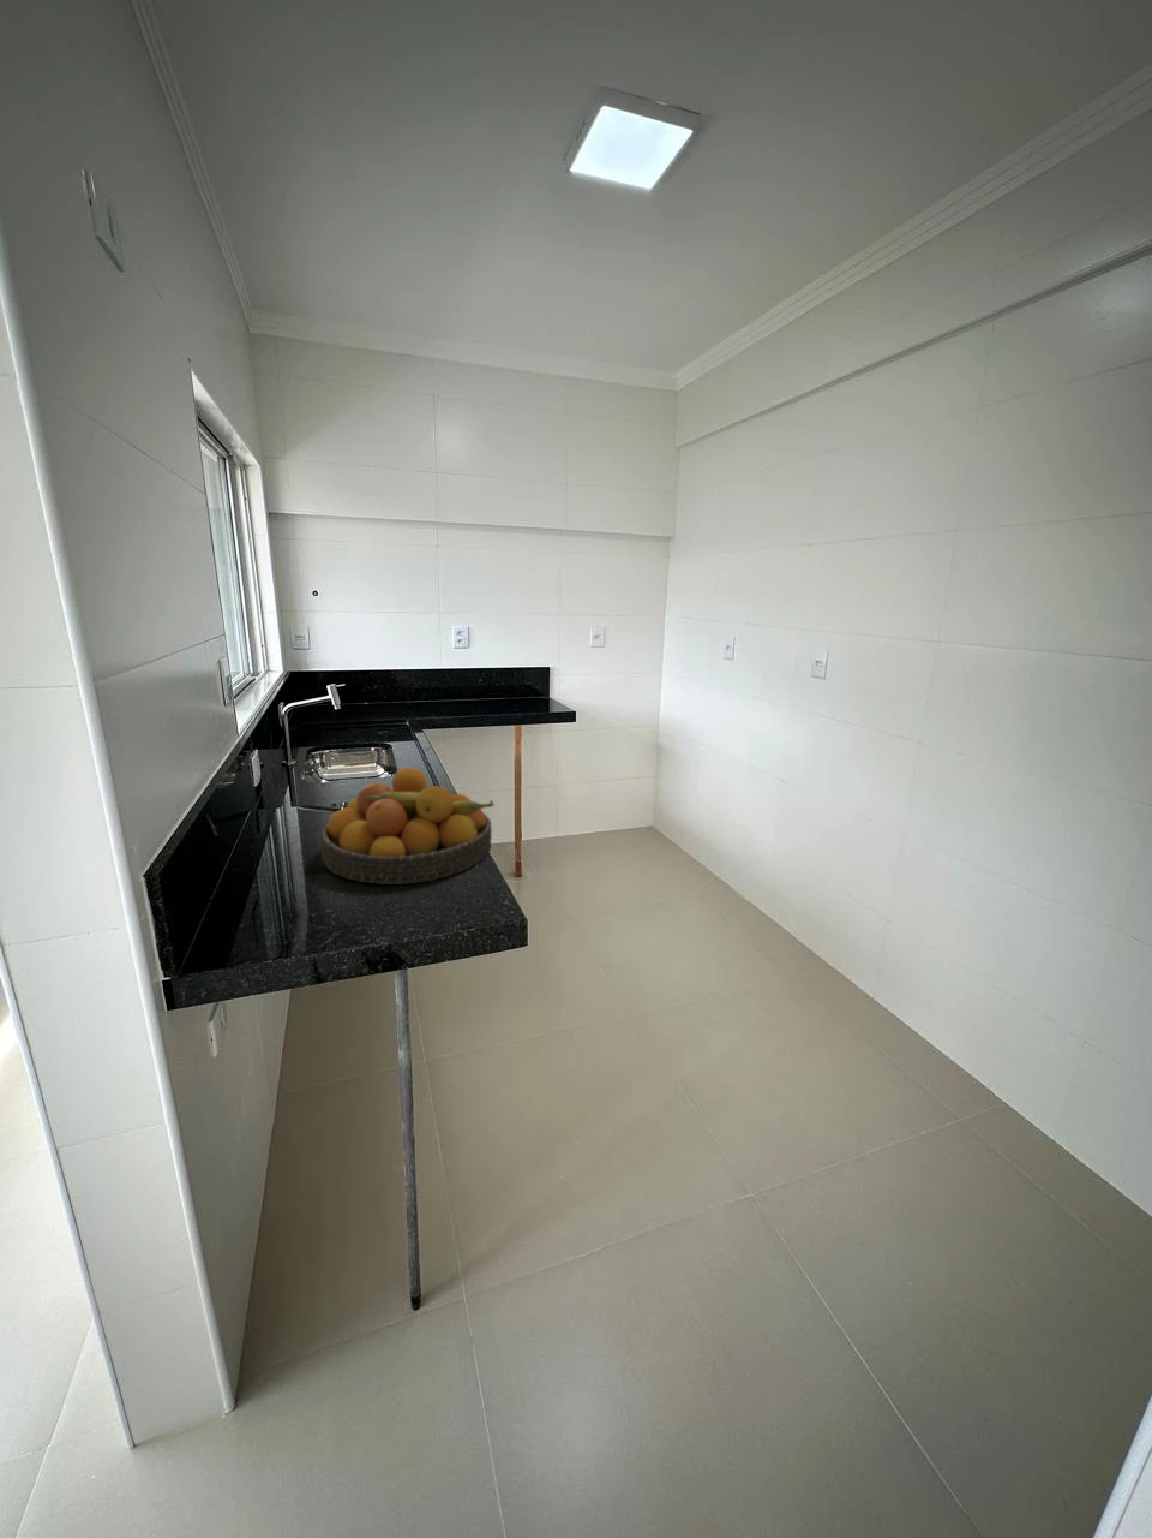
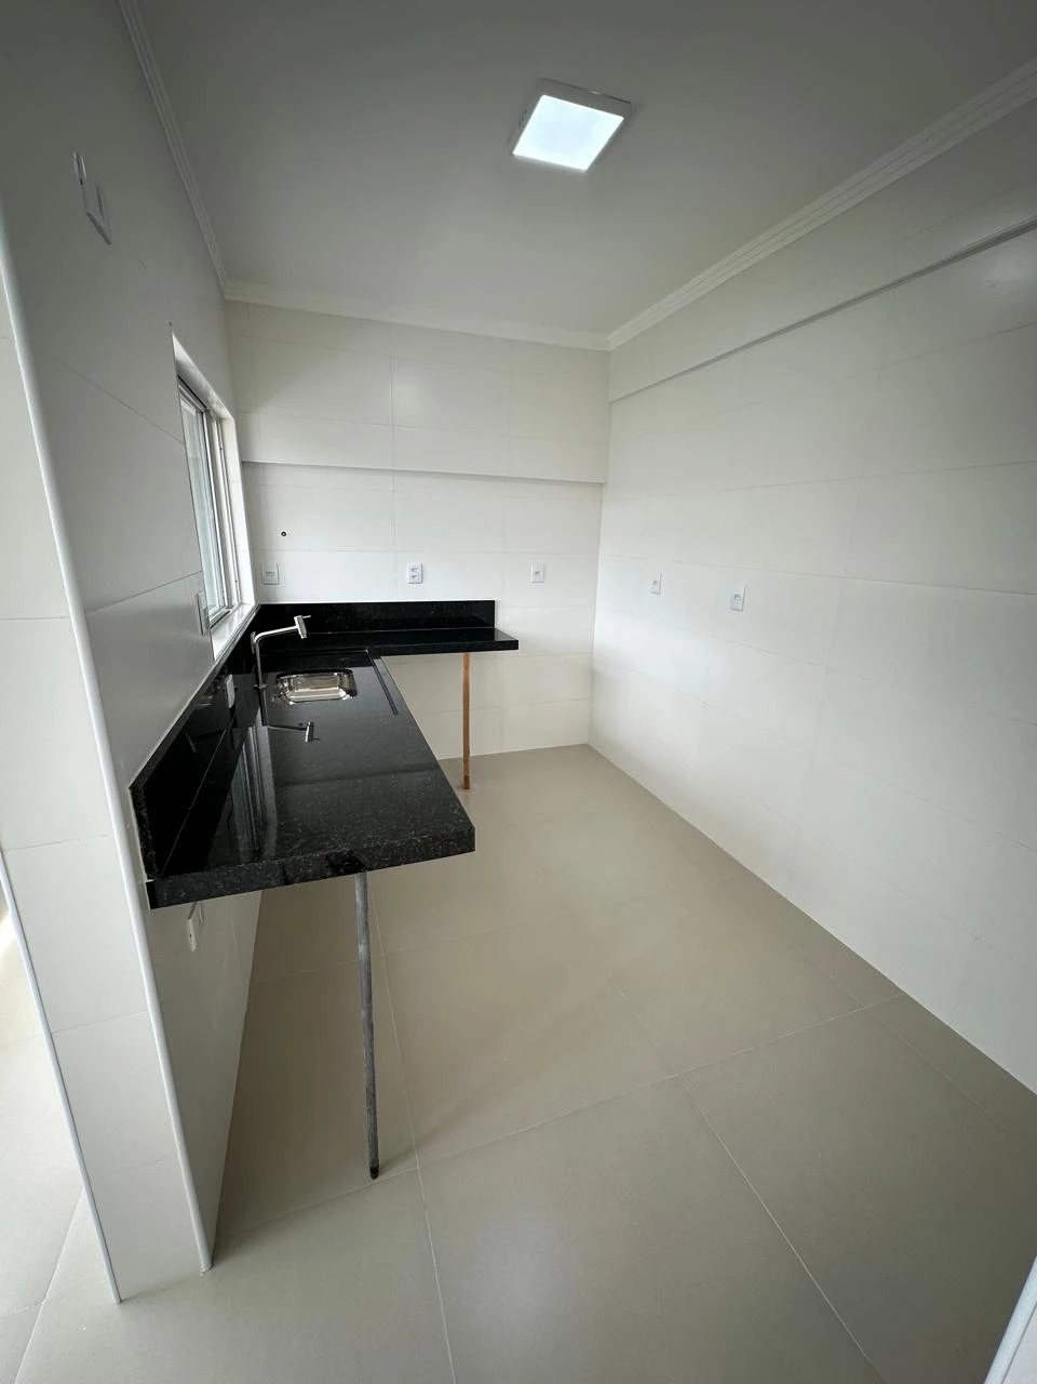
- fruit bowl (408, 815)
